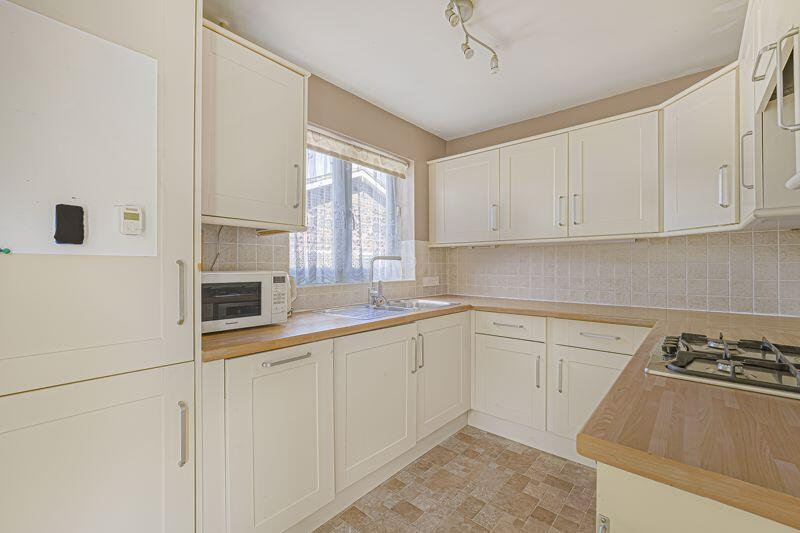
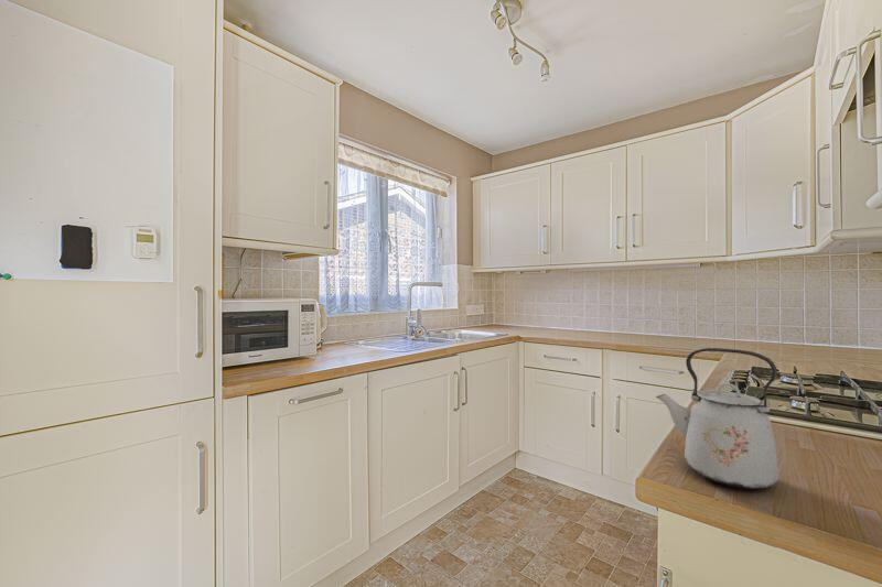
+ kettle (711, 410)
